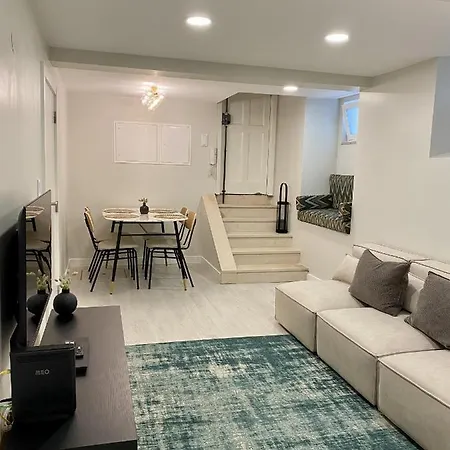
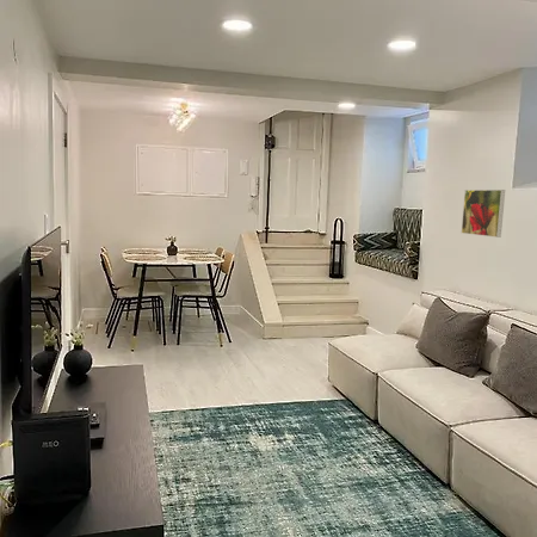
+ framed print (482, 212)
